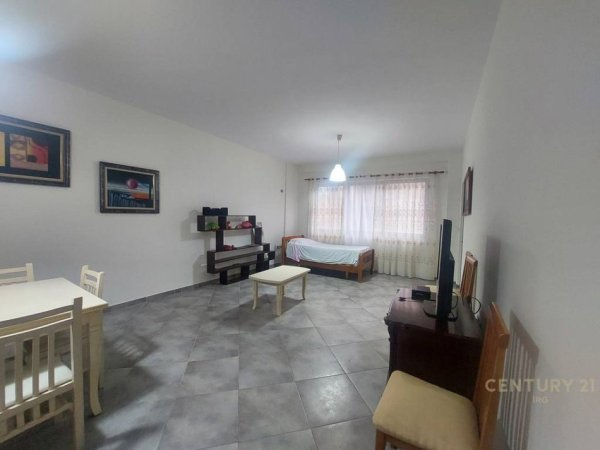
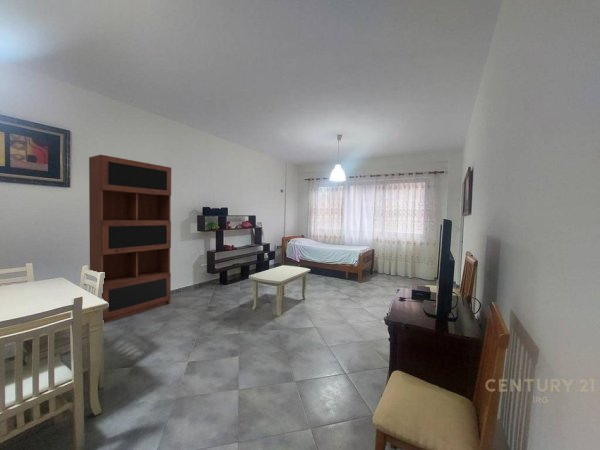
+ bookcase (133, 237)
